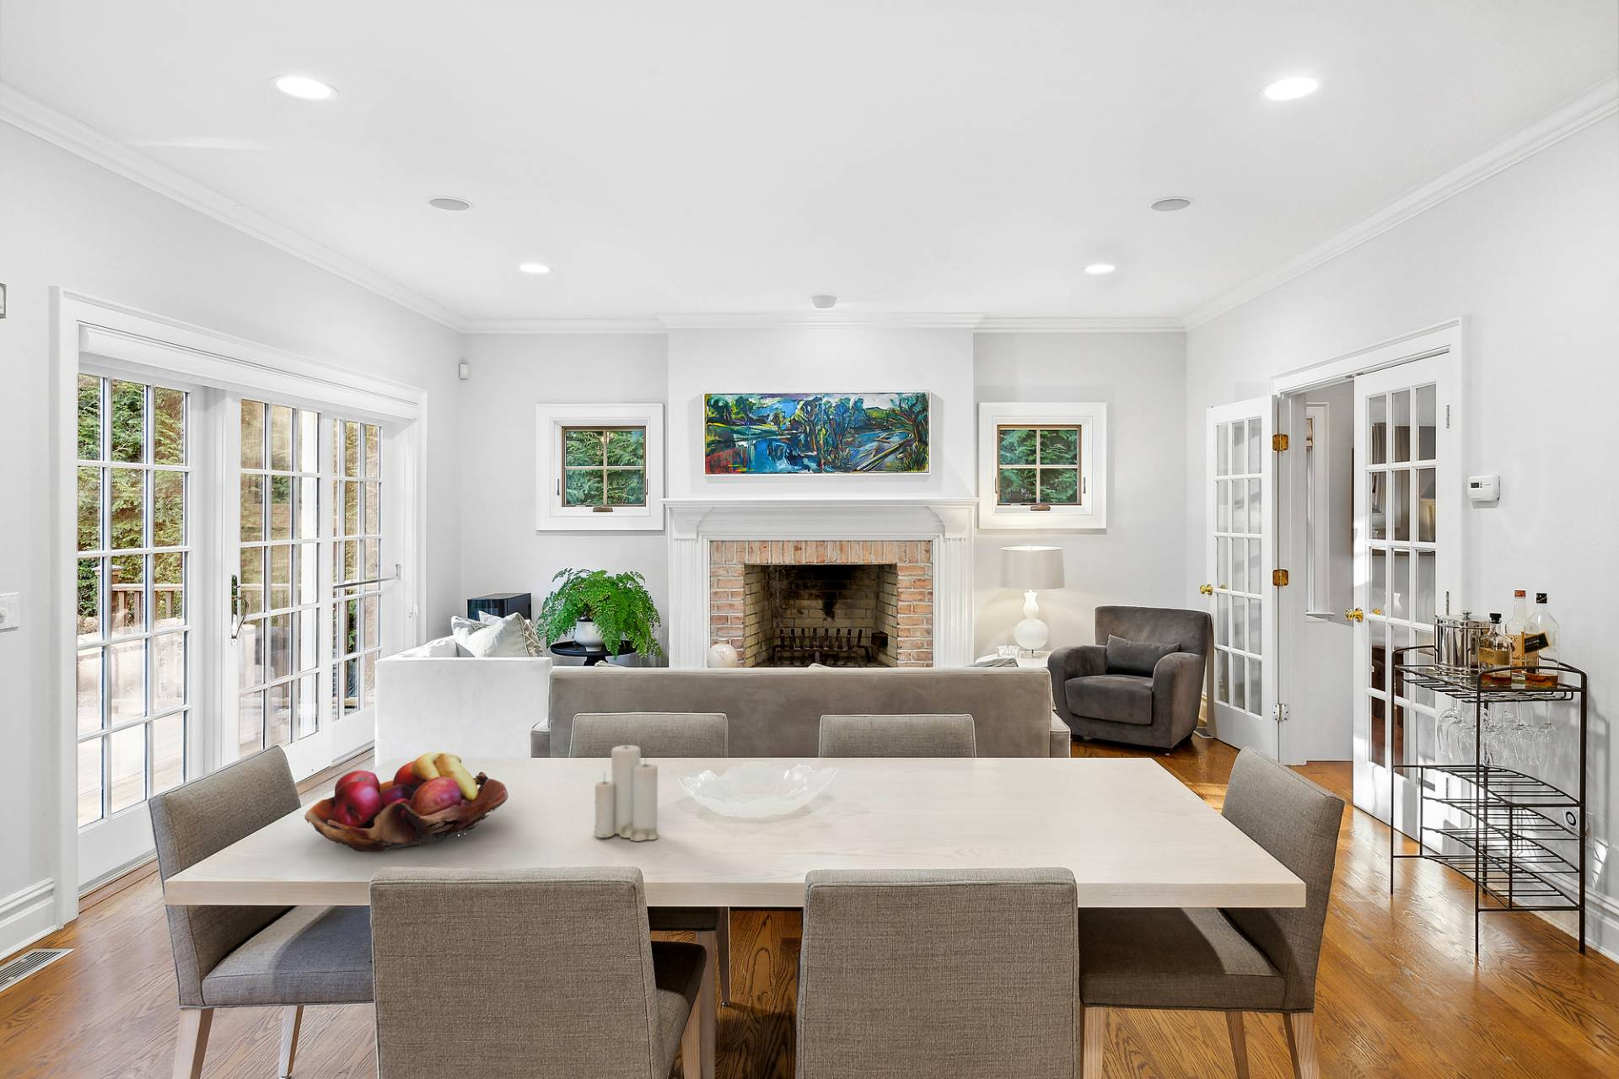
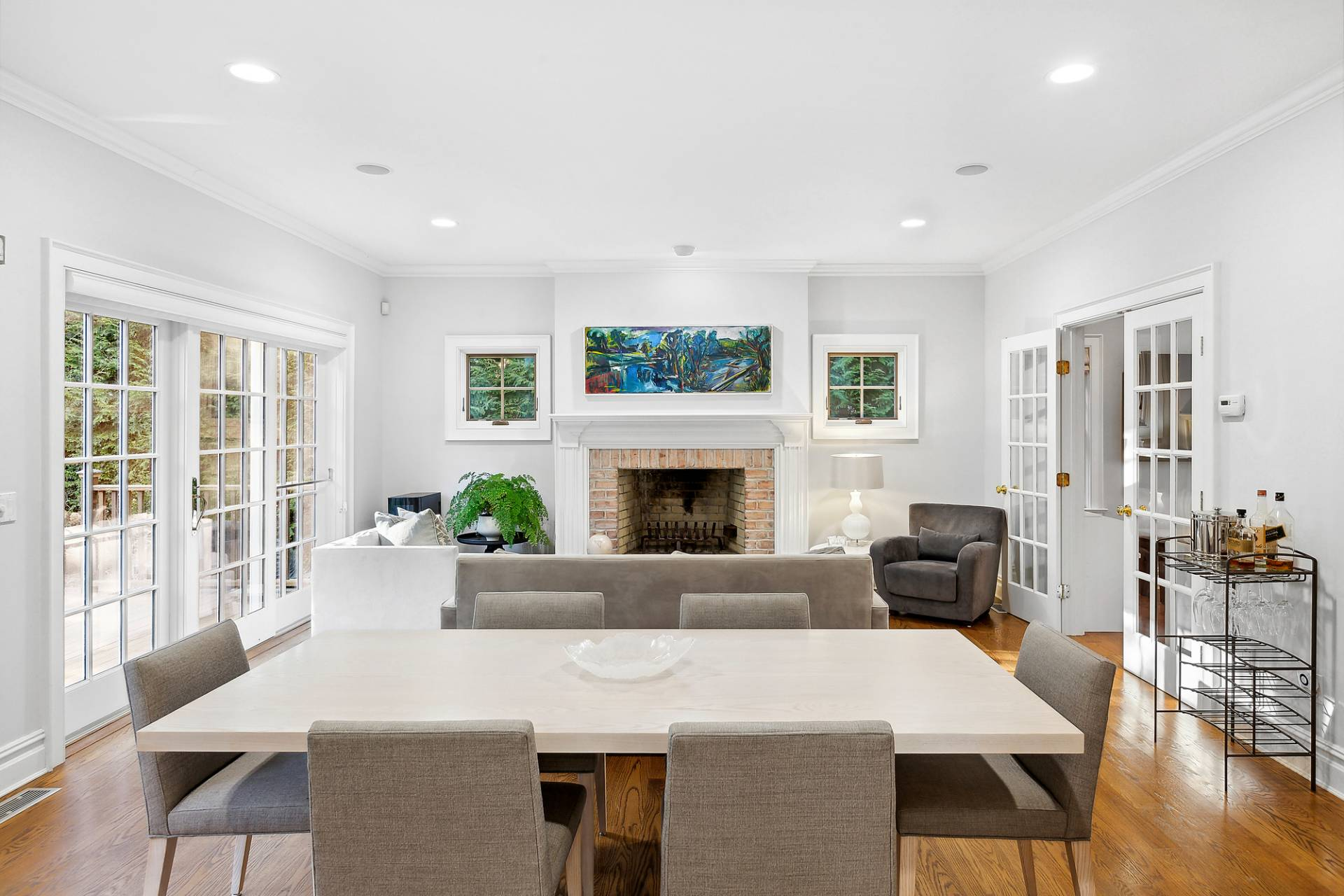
- fruit basket (414, 796)
- candle (625, 786)
